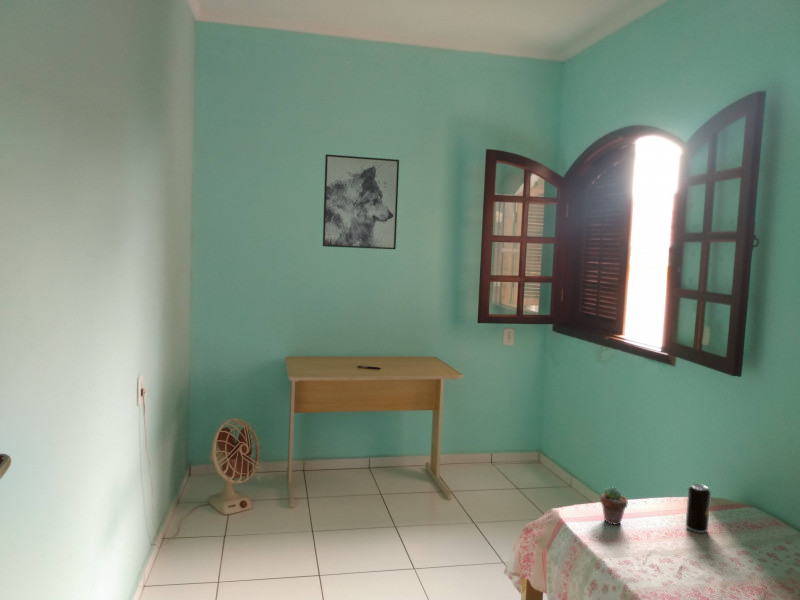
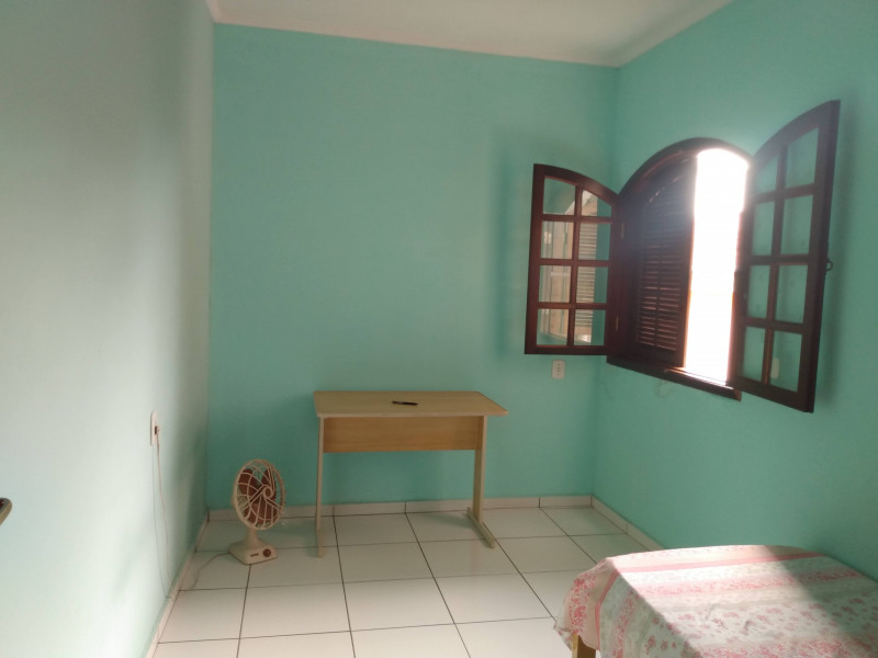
- potted succulent (613, 504)
- wall art (361, 202)
- beverage can (698, 507)
